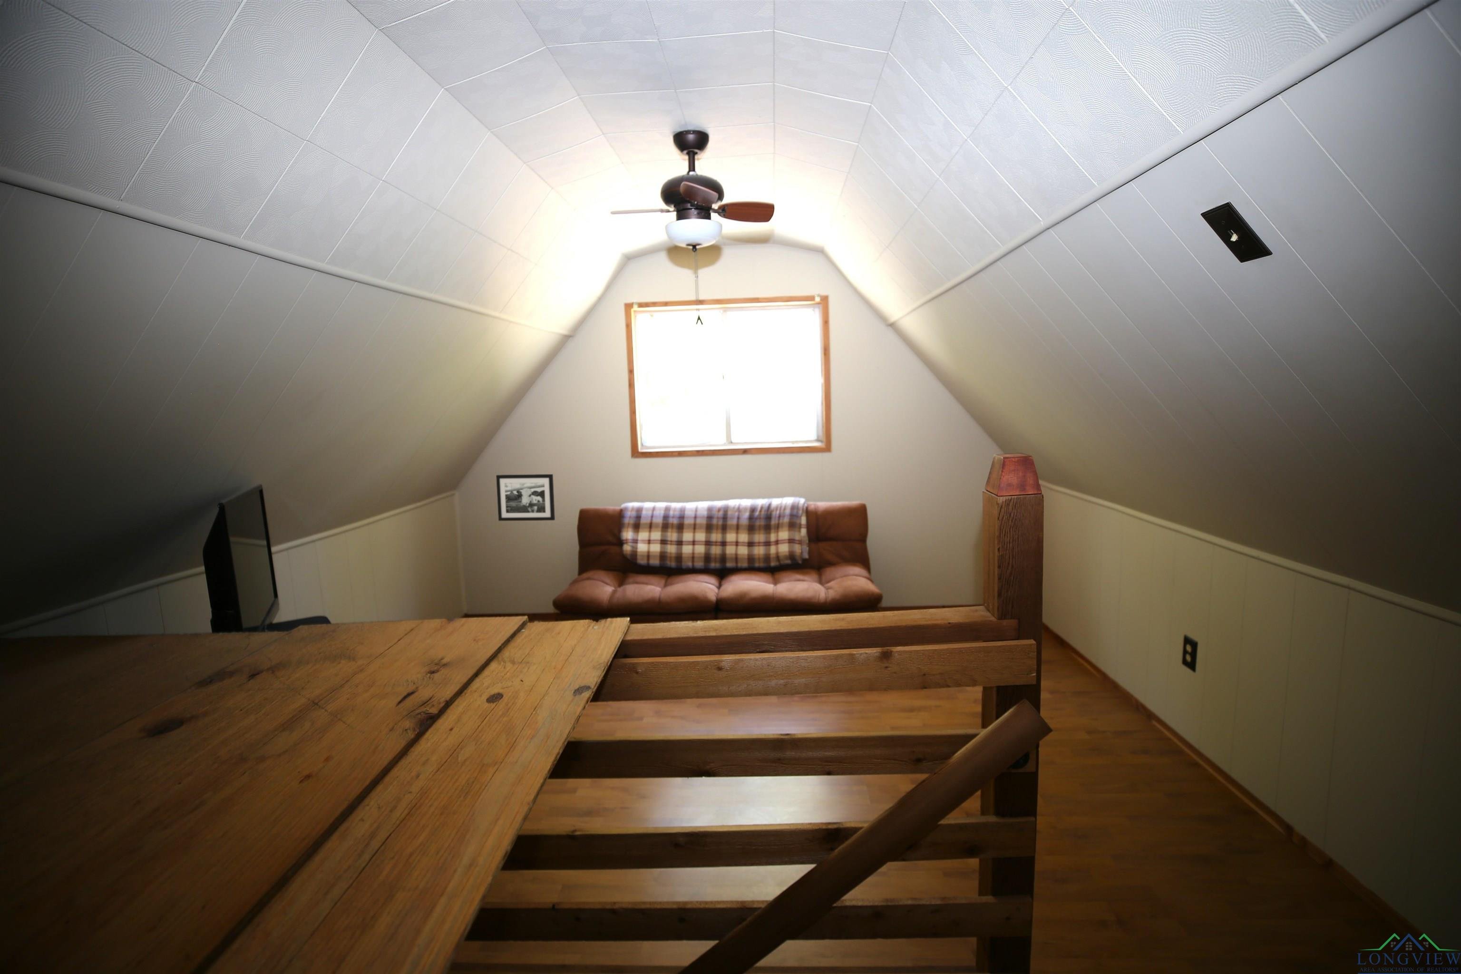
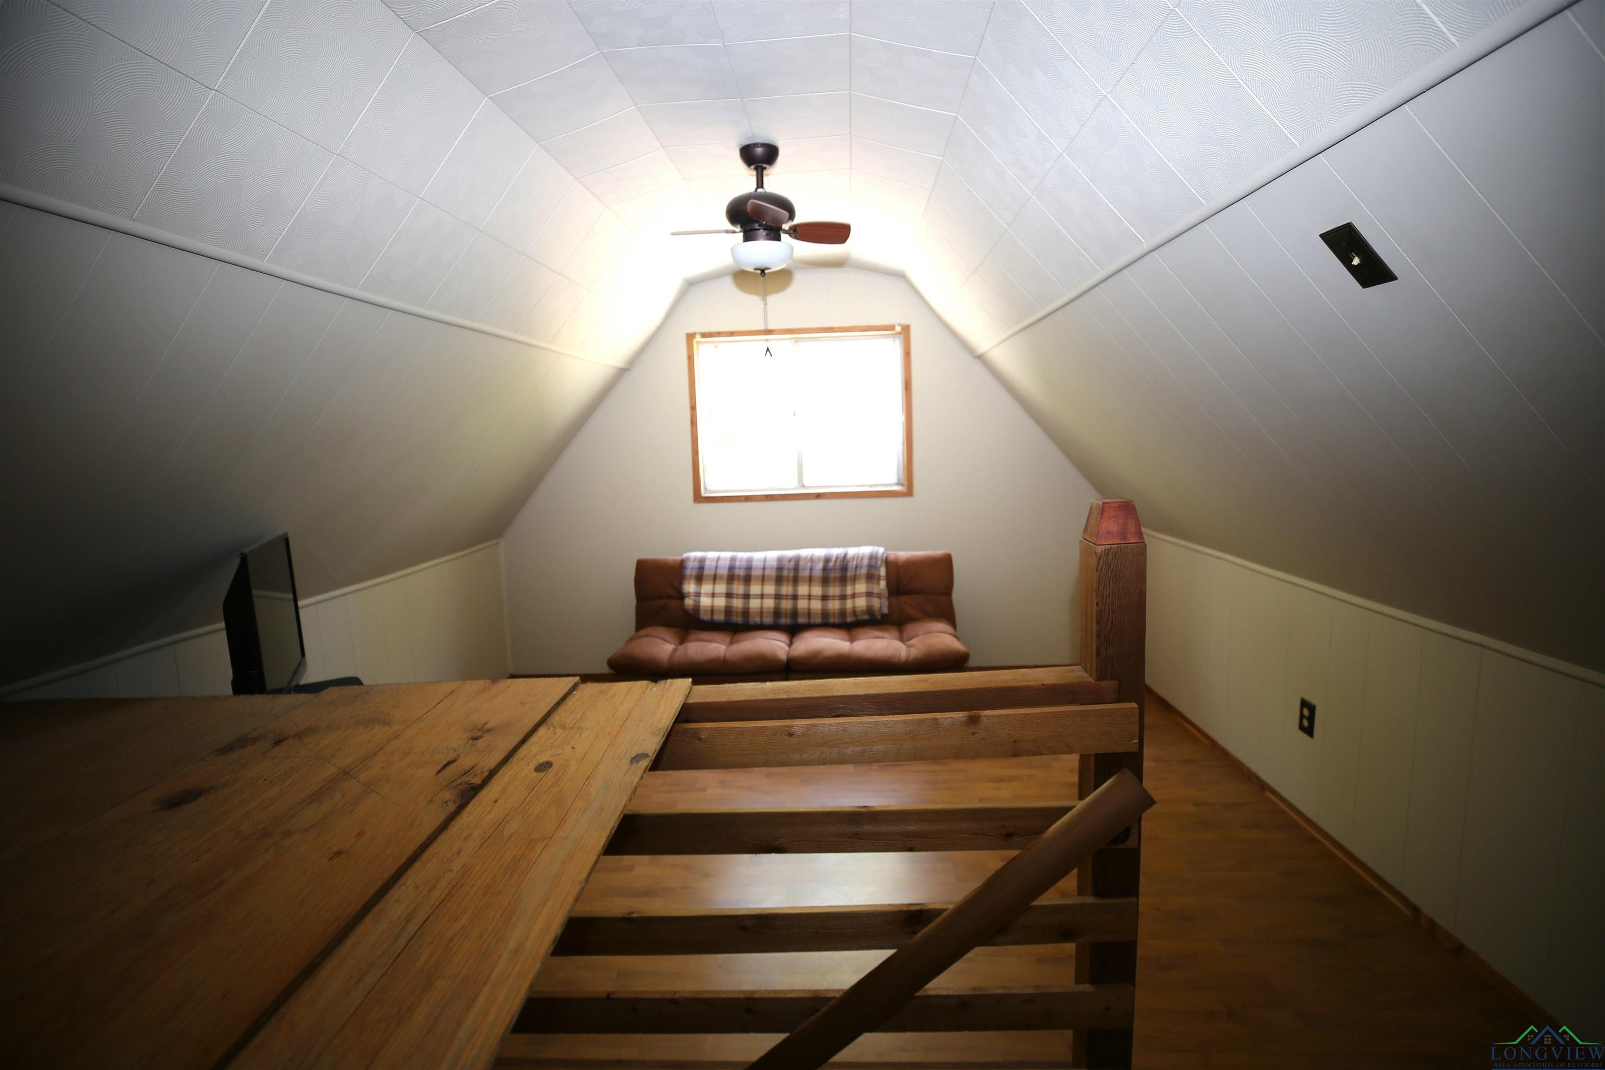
- picture frame (525, 498)
